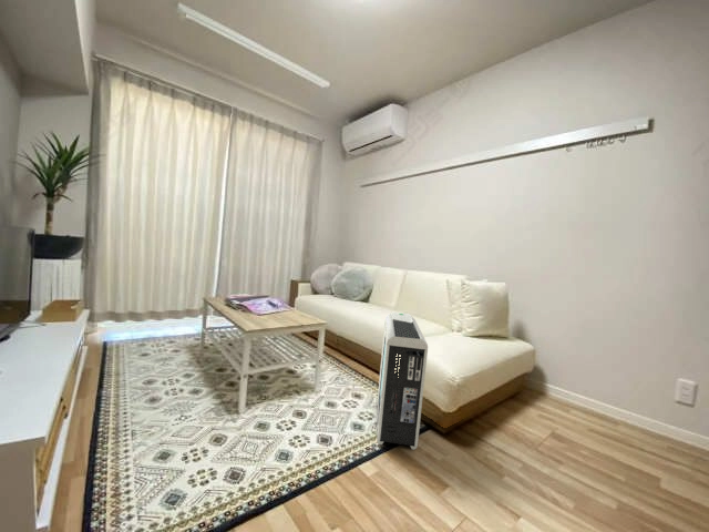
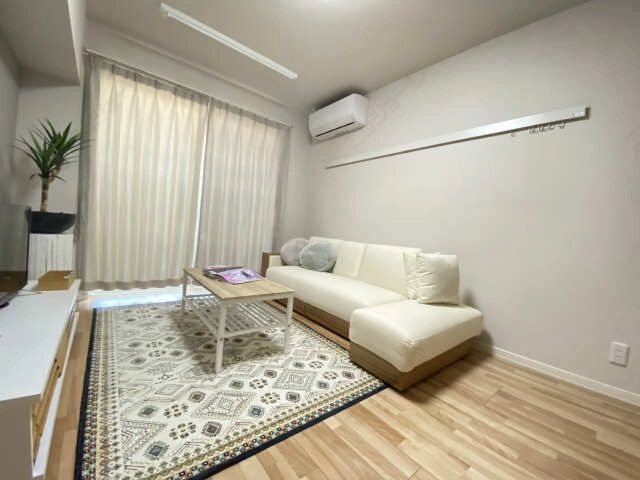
- air purifier (399, 370)
